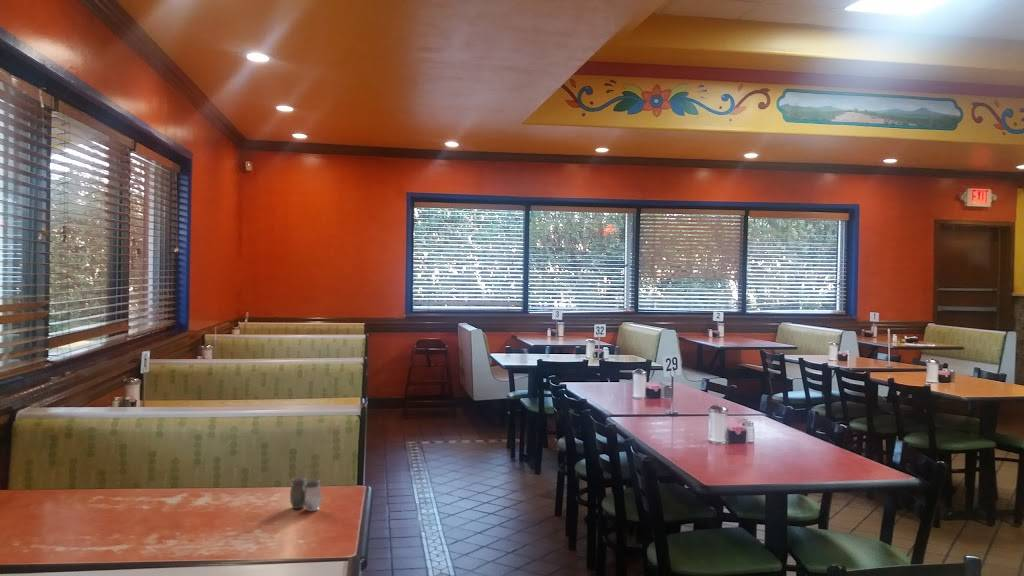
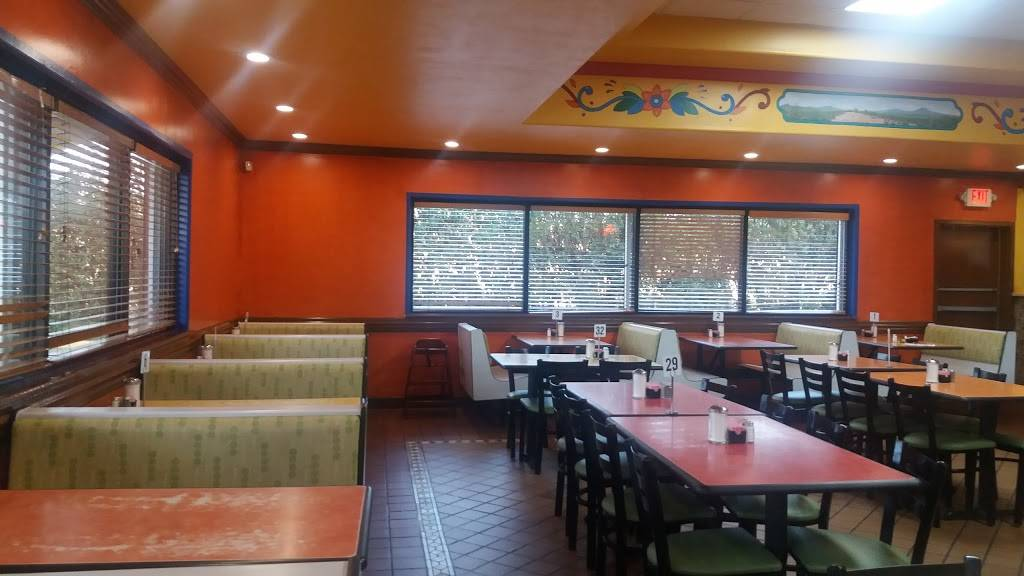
- salt and pepper shaker (305, 493)
